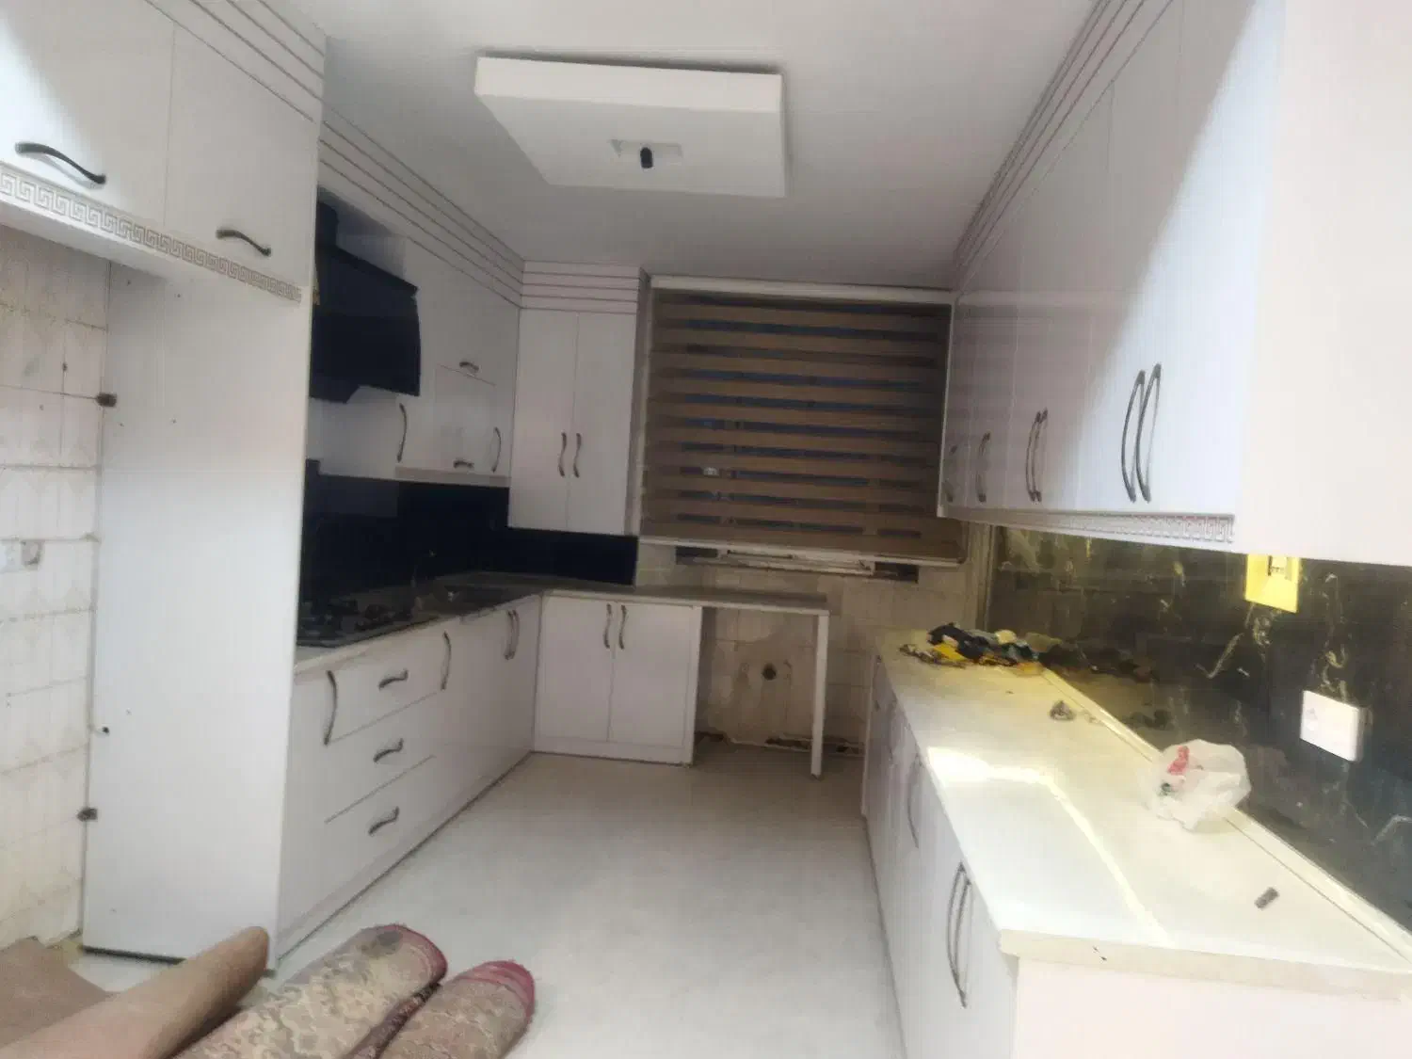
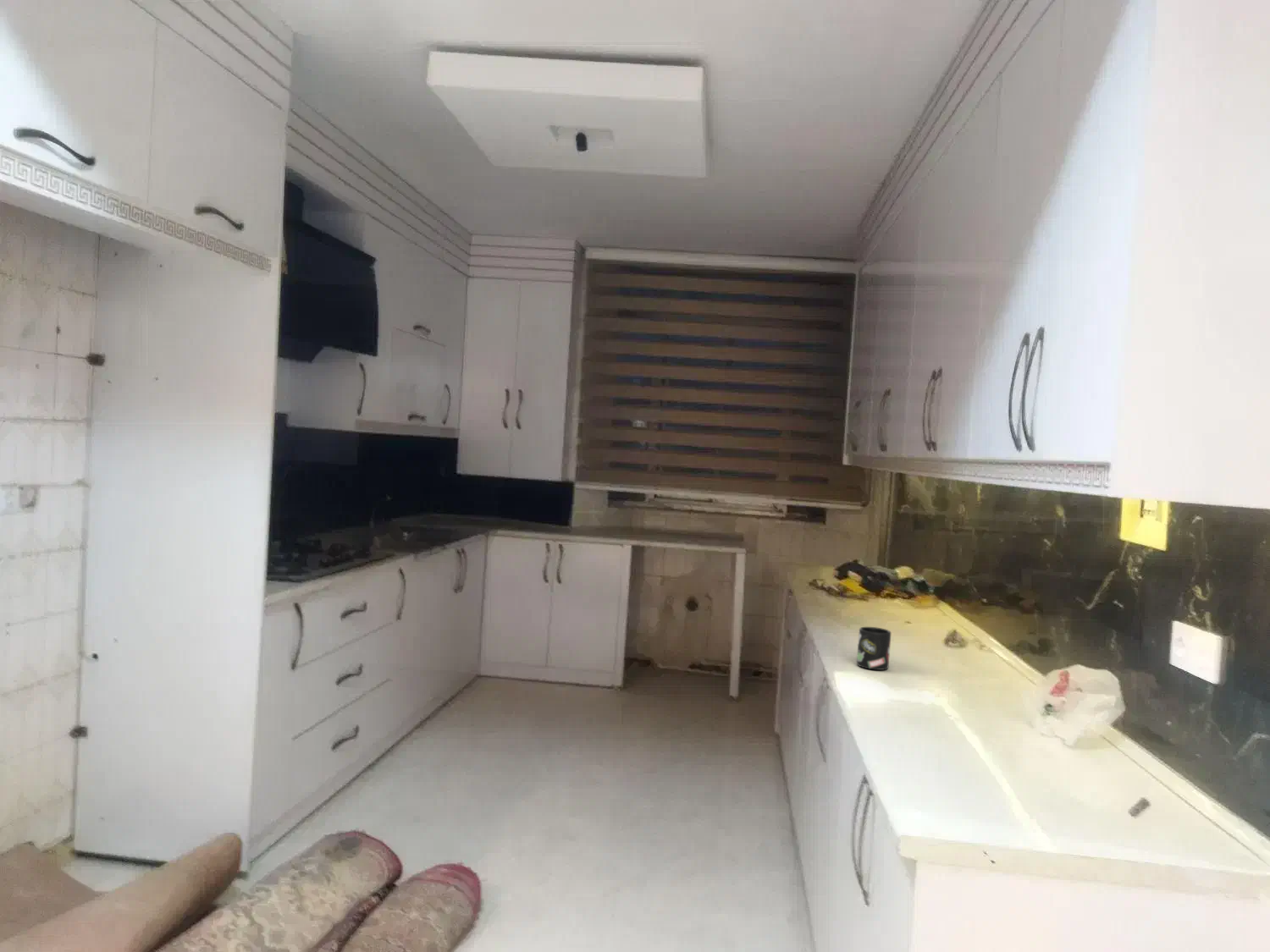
+ mug (874, 647)
